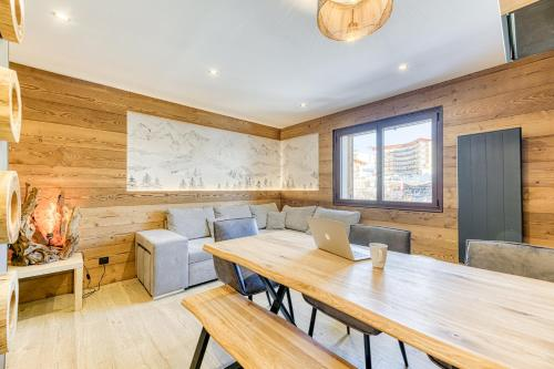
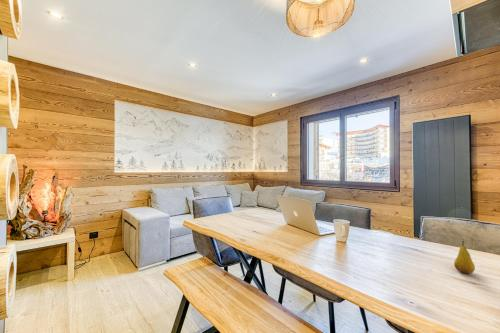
+ fruit (464, 256)
